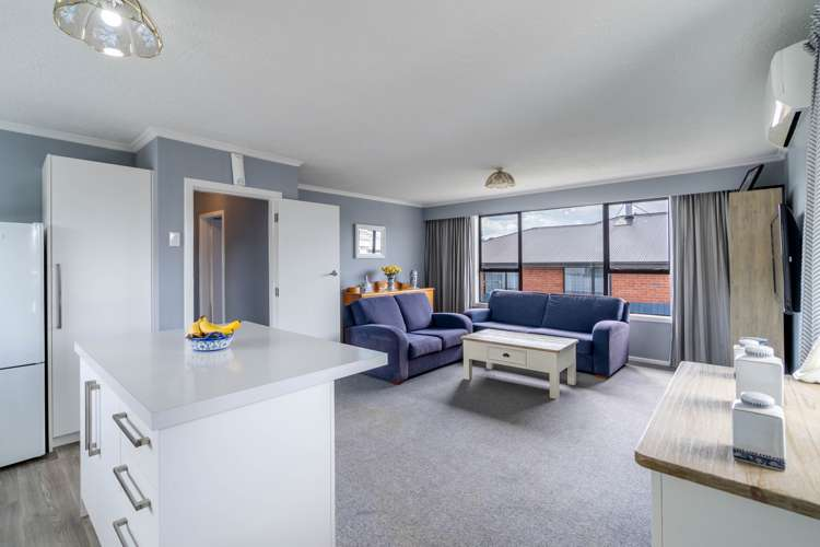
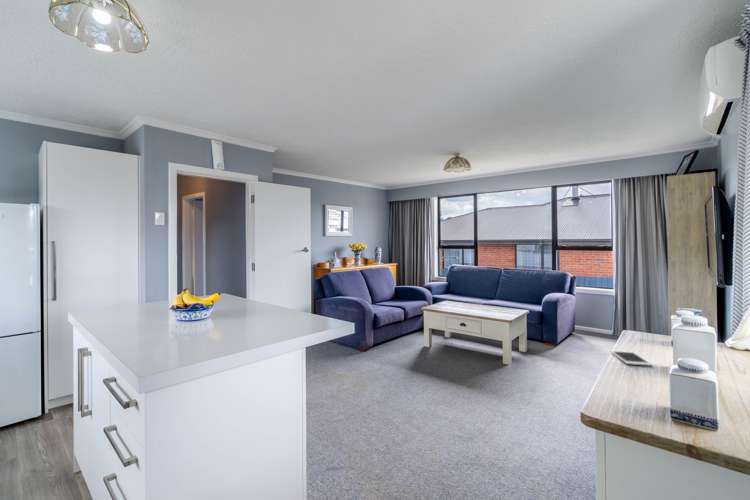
+ cell phone (629, 357)
